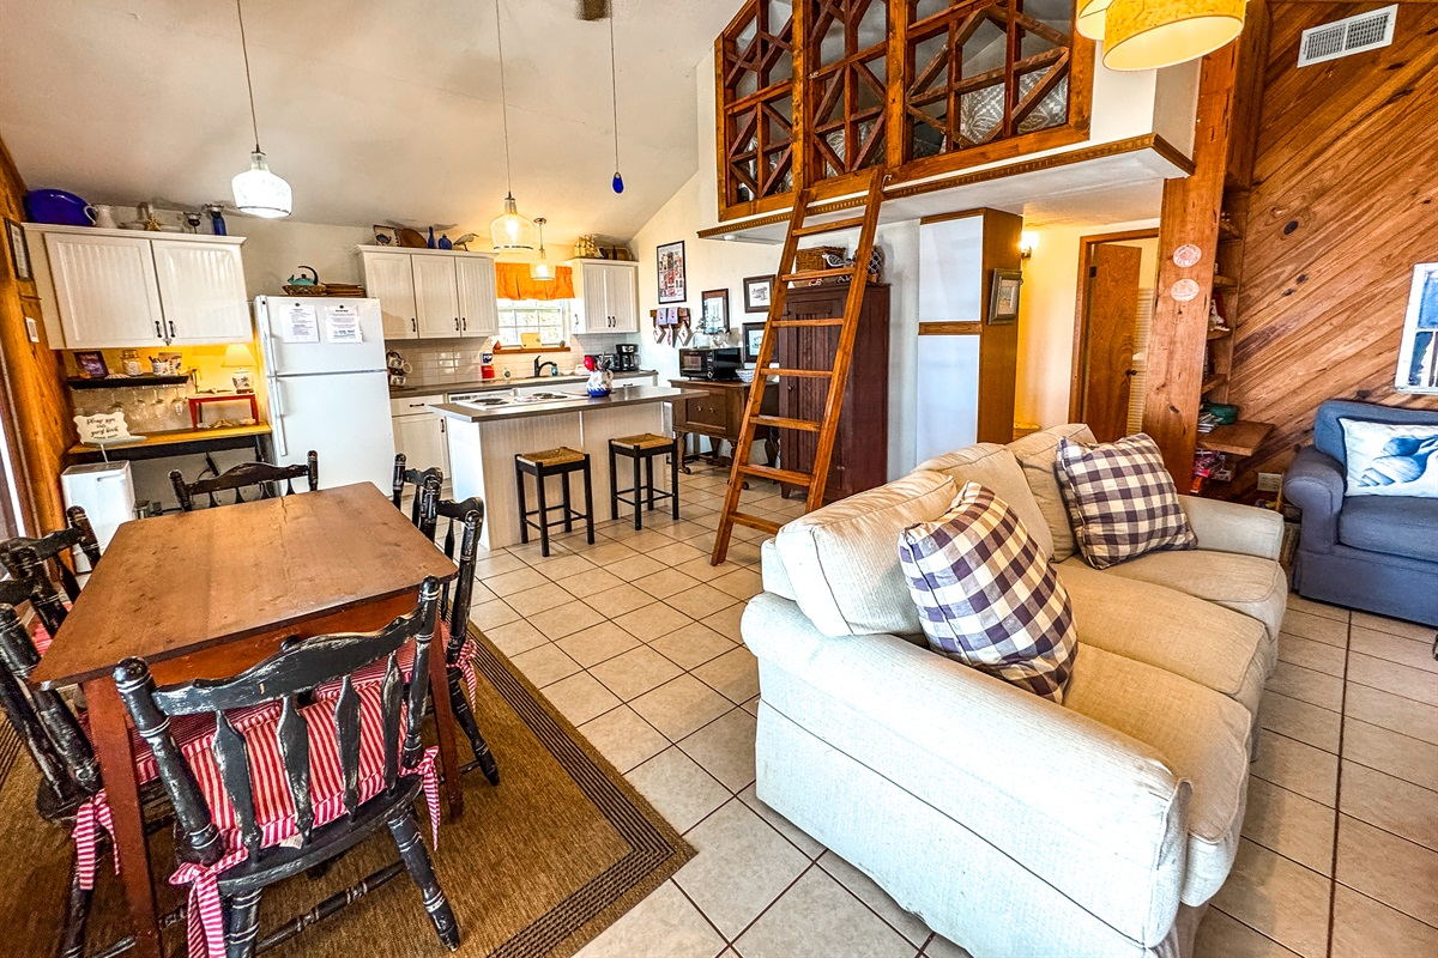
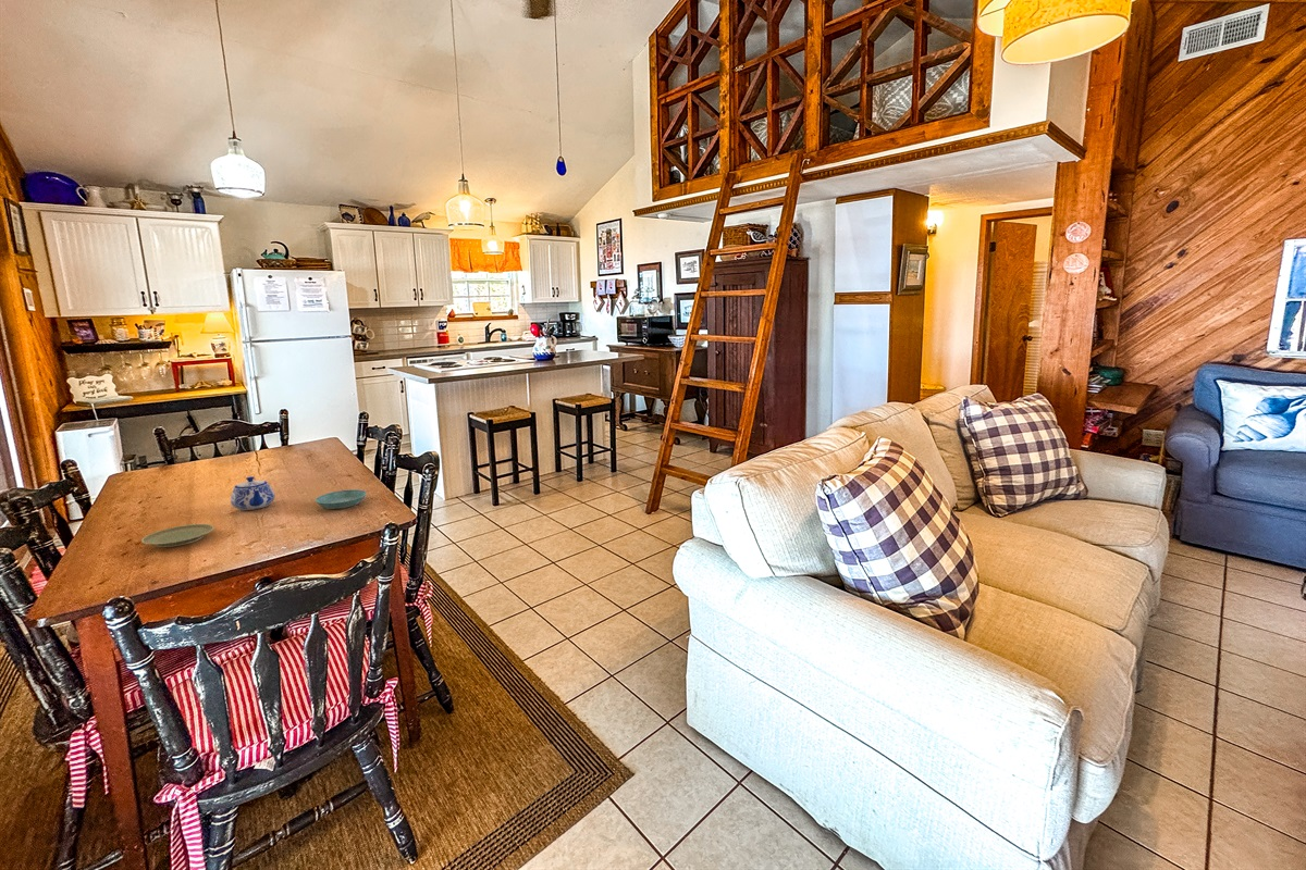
+ teapot (252, 492)
+ plate (178, 536)
+ saucer (342, 499)
